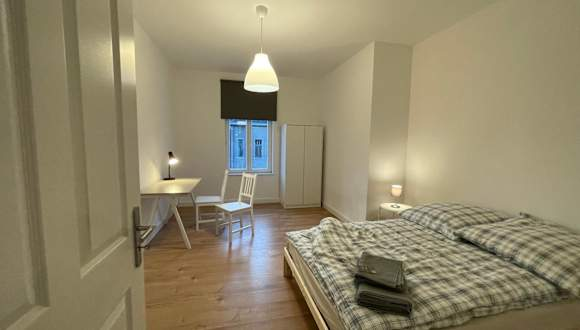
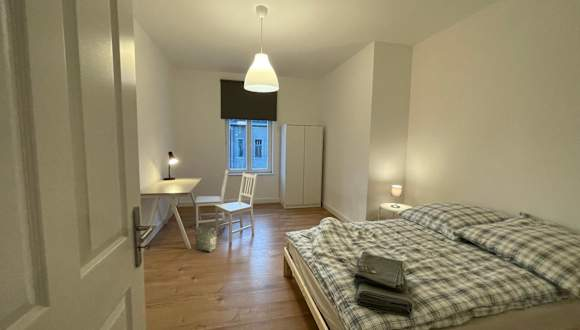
+ bag (206, 237)
